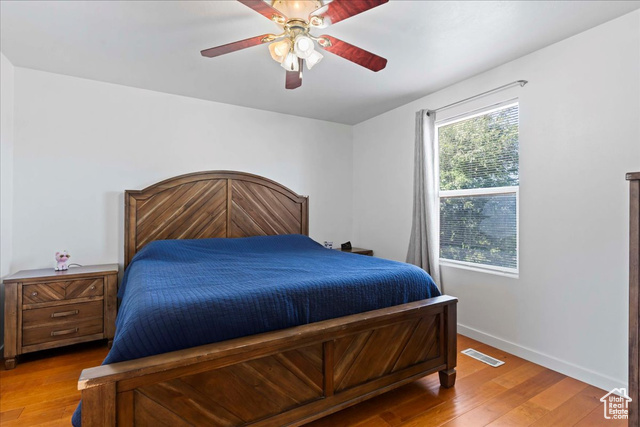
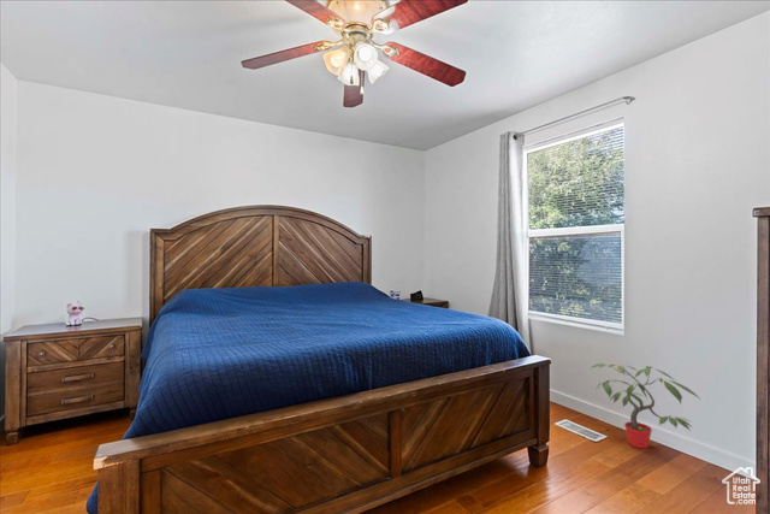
+ potted plant (639, 407)
